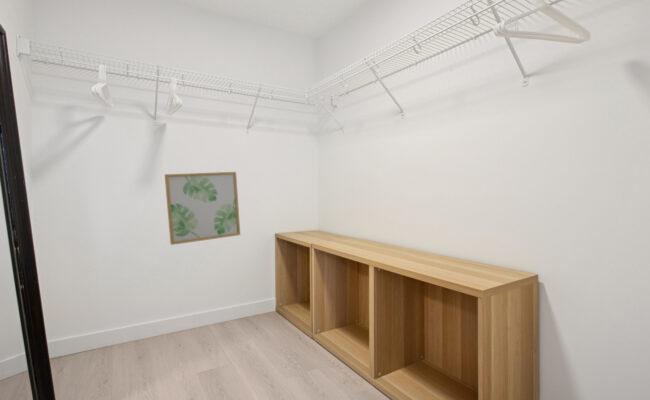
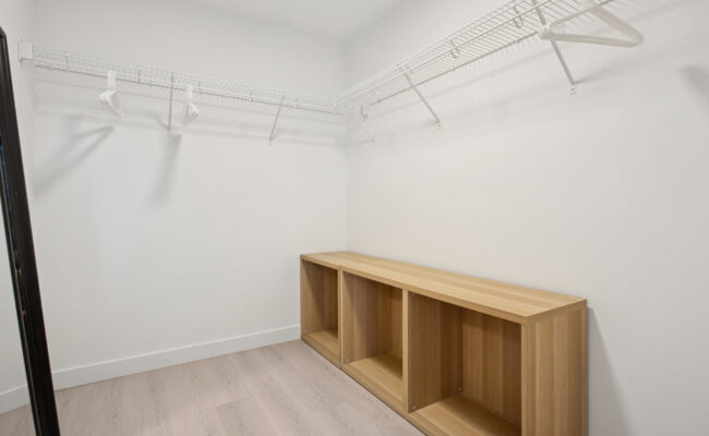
- wall art (204, 206)
